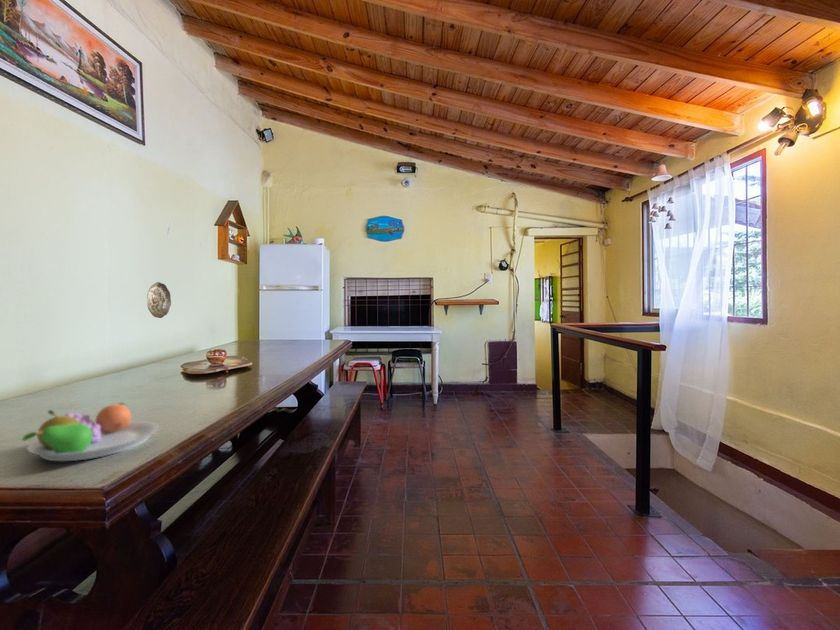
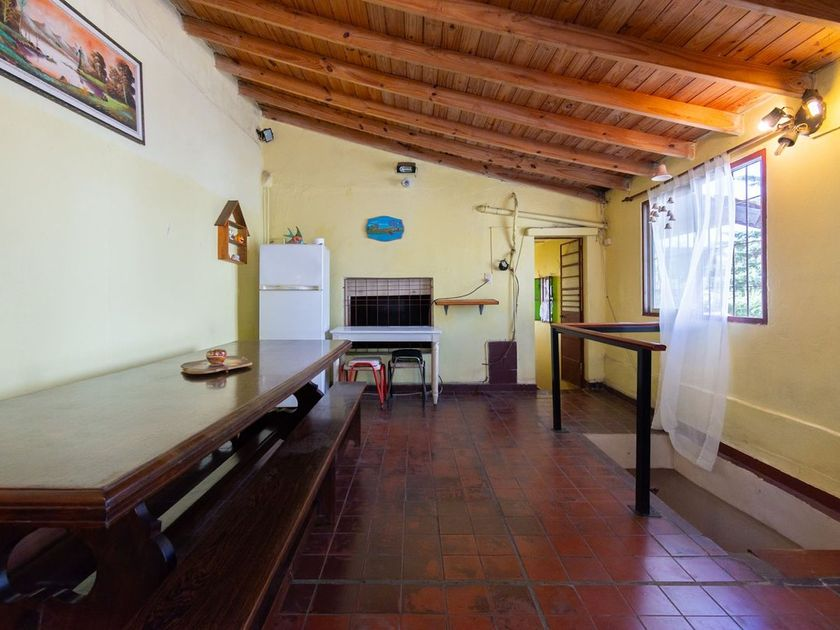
- fruit bowl (93, 426)
- decorative plate (157, 300)
